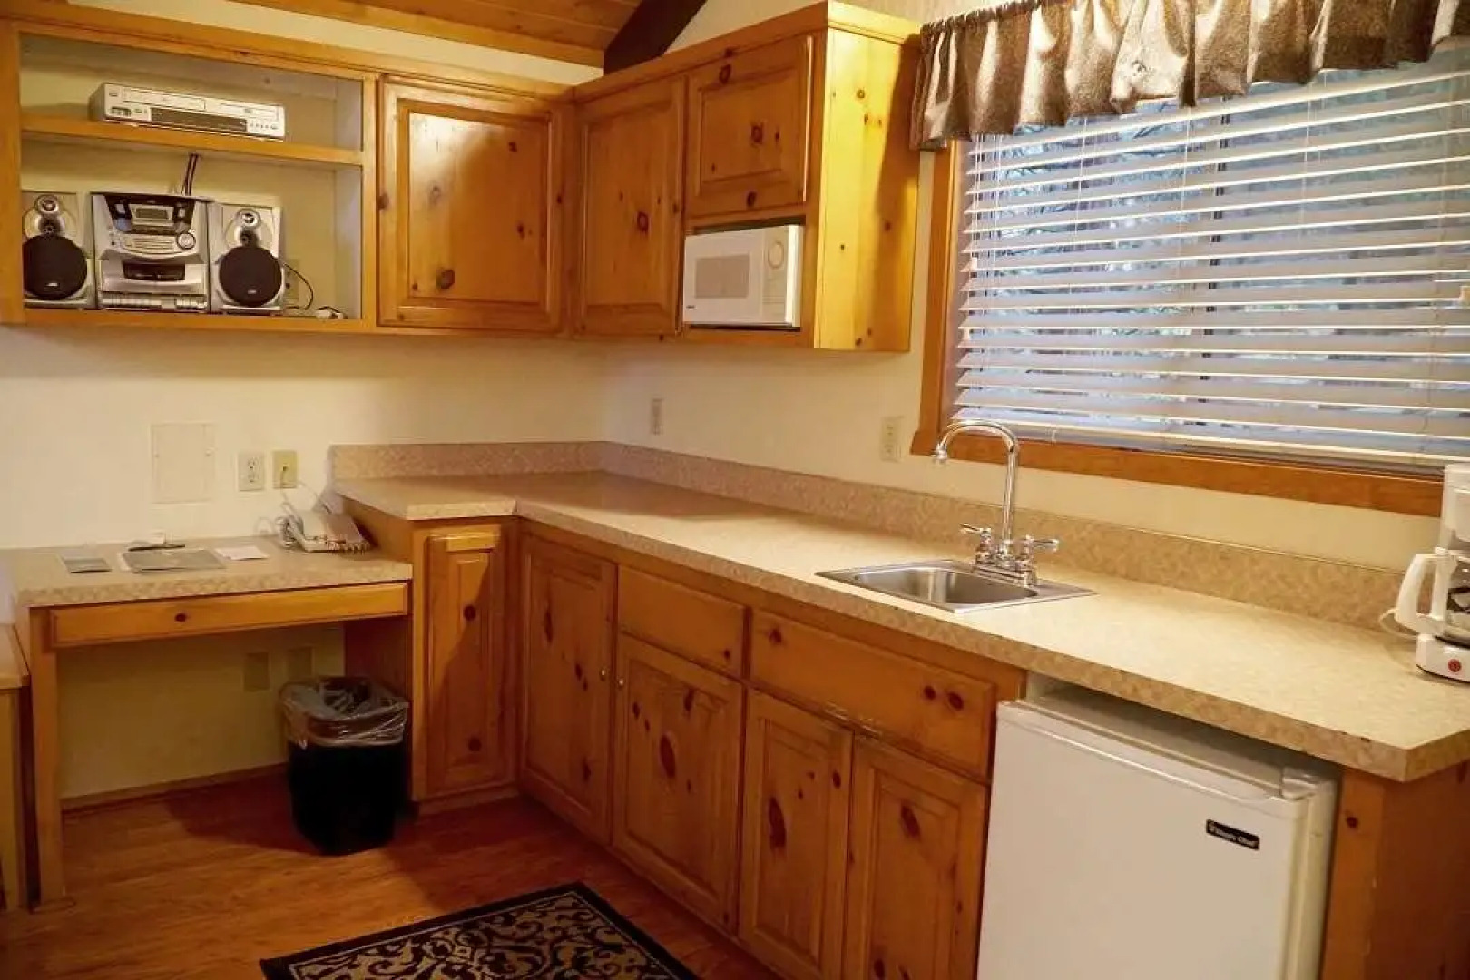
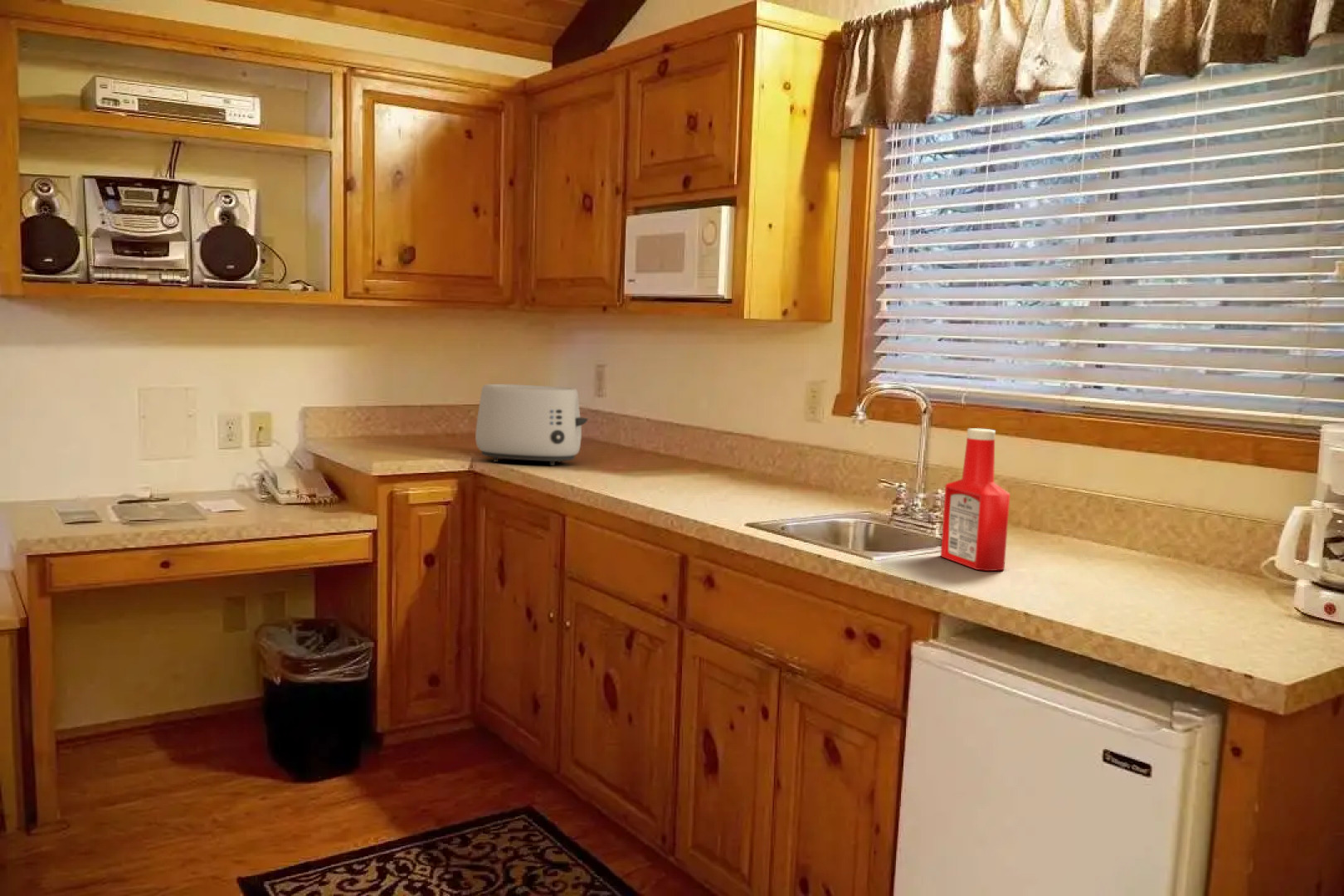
+ toaster (529, 424)
+ soap bottle (976, 496)
